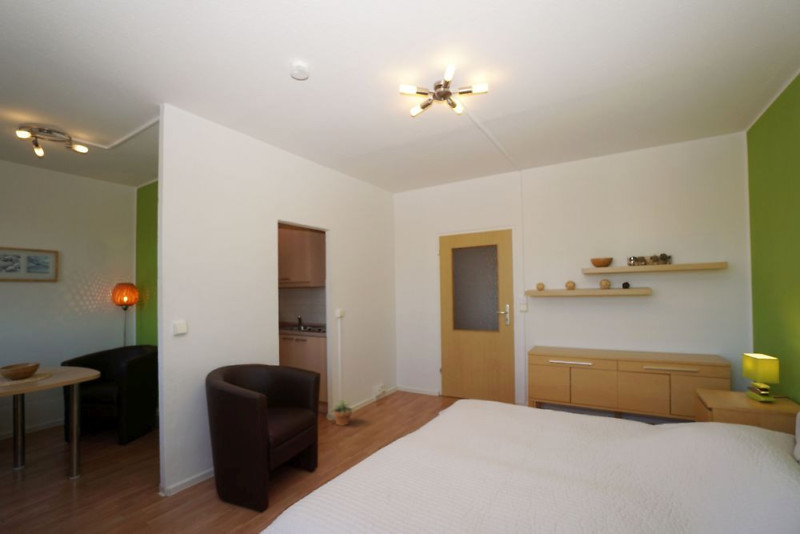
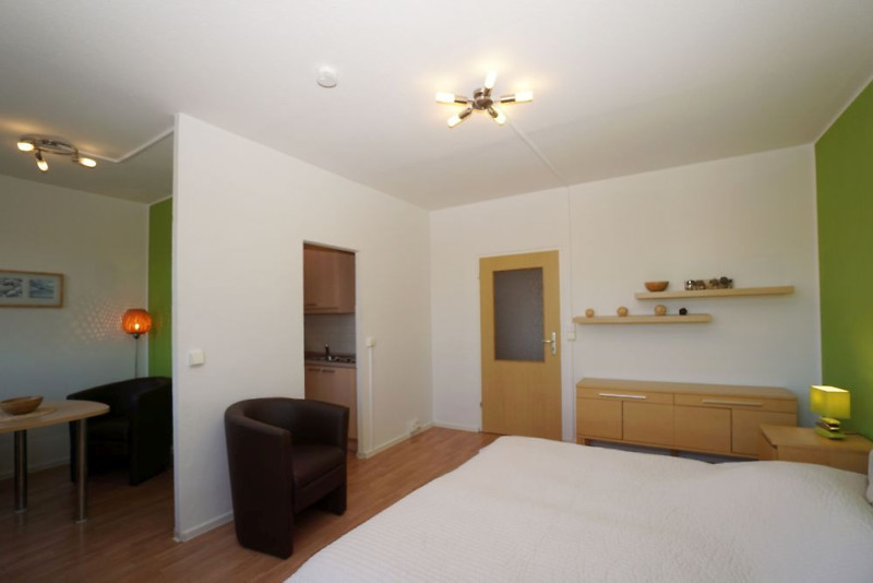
- potted plant (343, 410)
